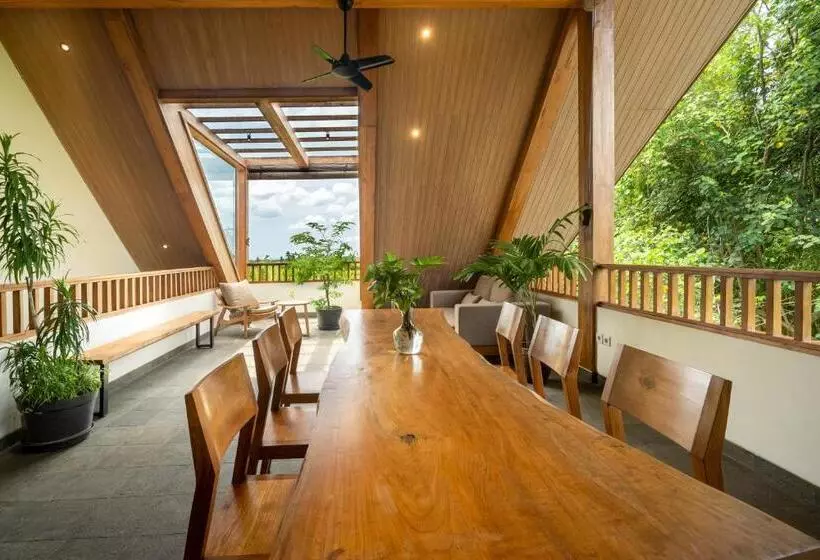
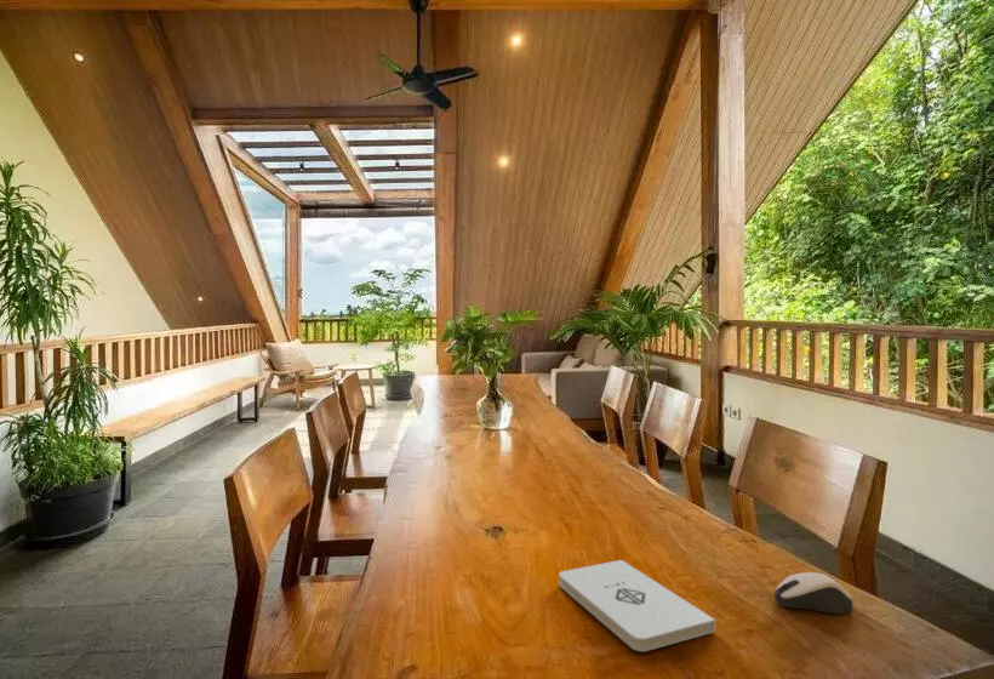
+ notepad (628, 599)
+ computer mouse (812, 589)
